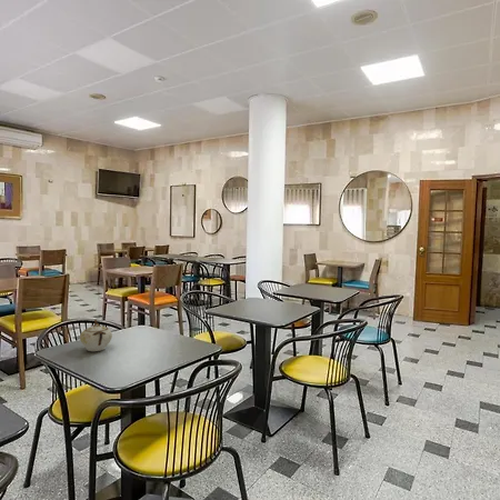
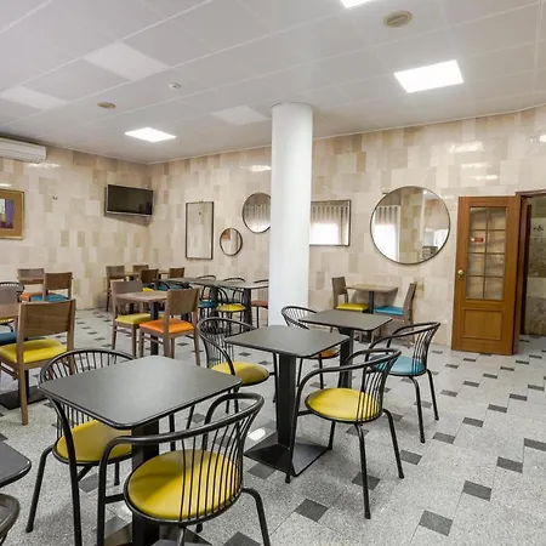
- sugar bowl (96, 333)
